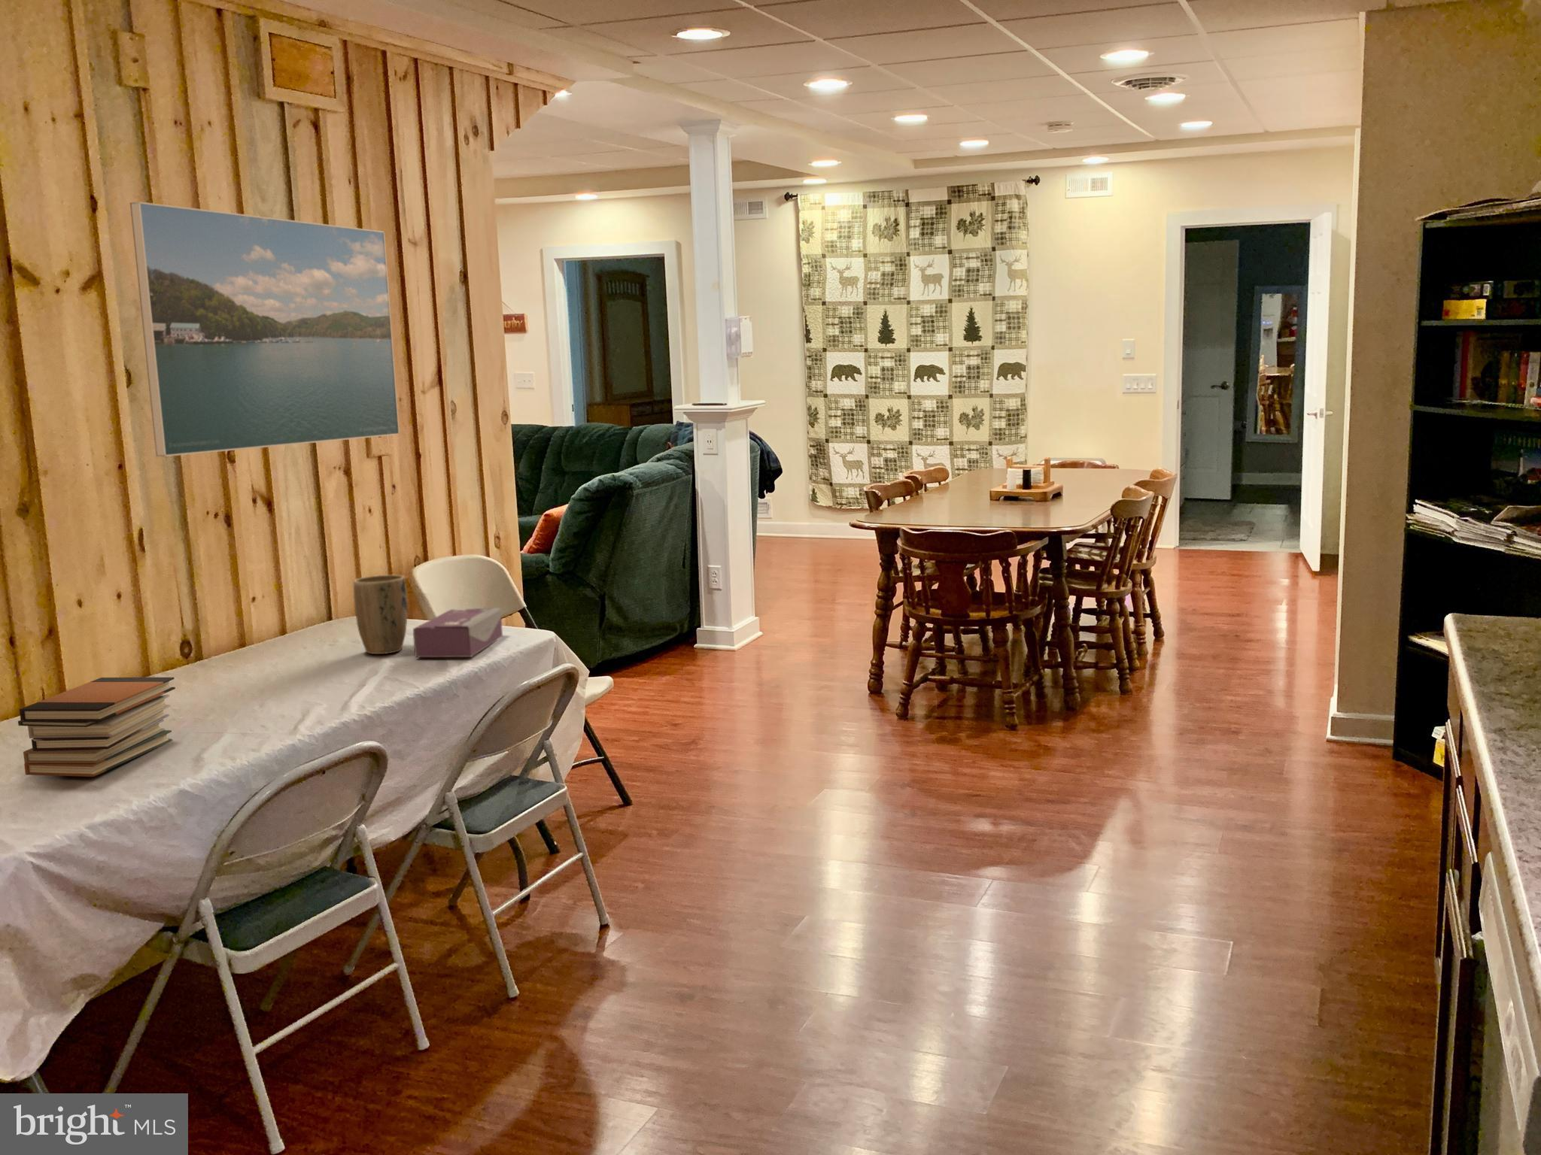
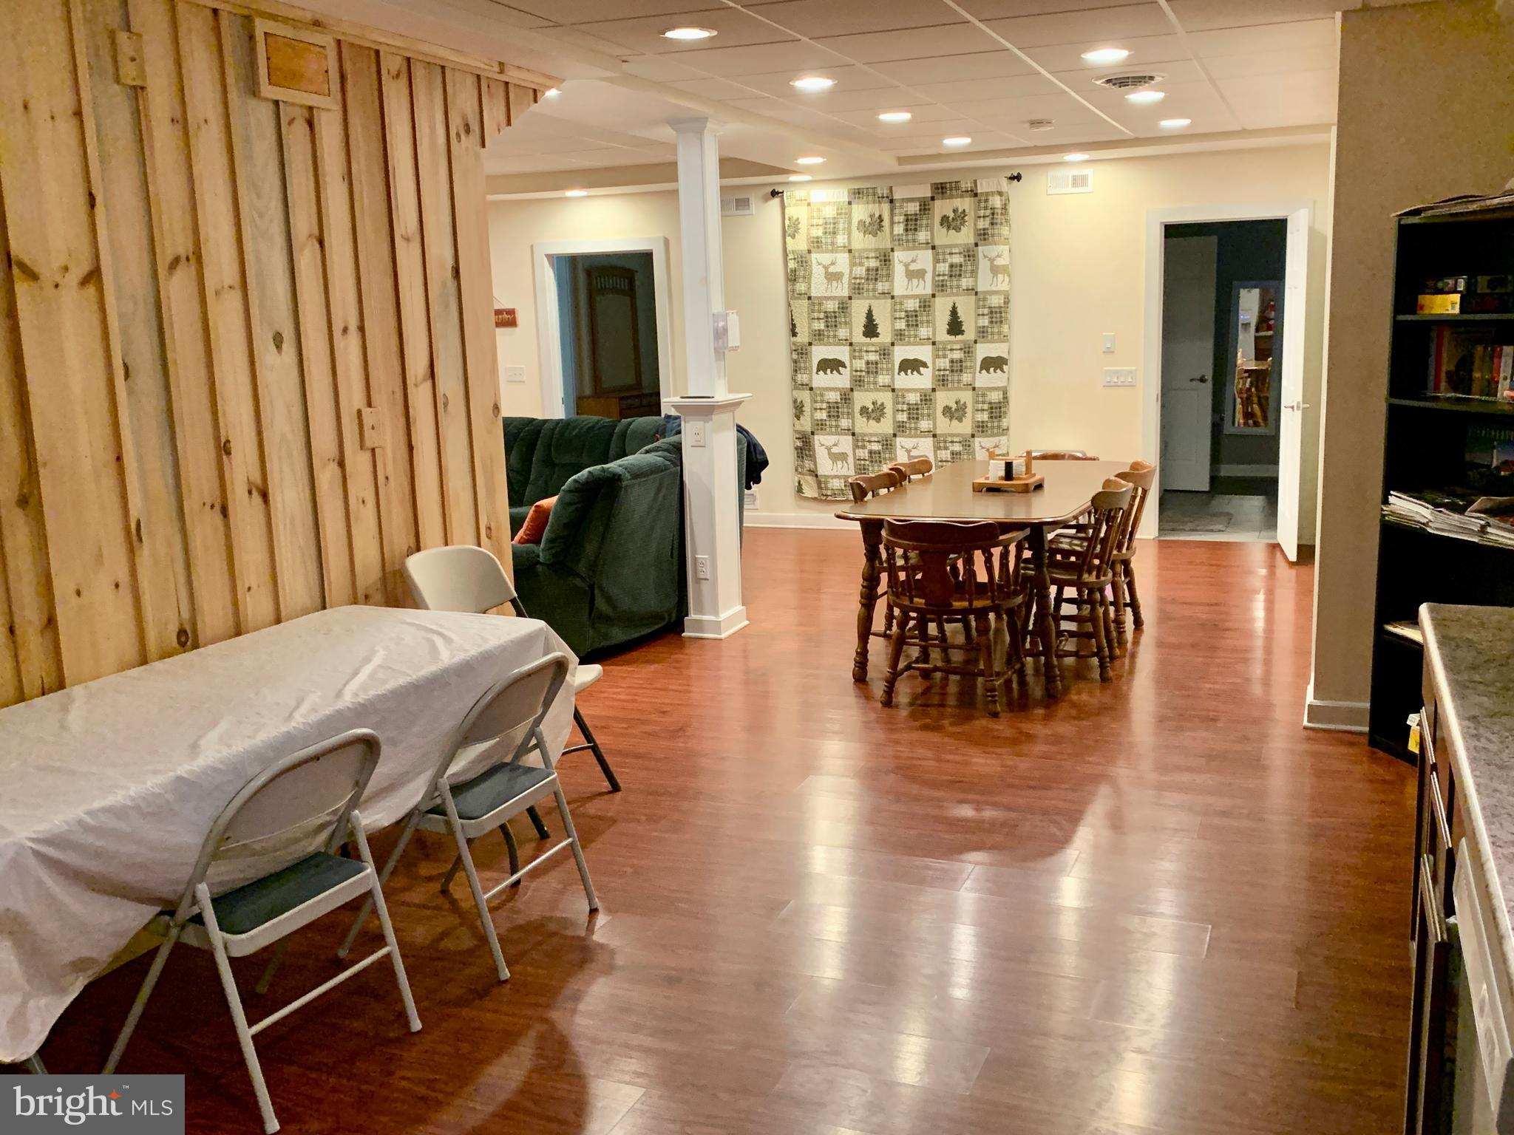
- plant pot (381, 614)
- book stack (102, 724)
- tissue box (459, 632)
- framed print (282, 332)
